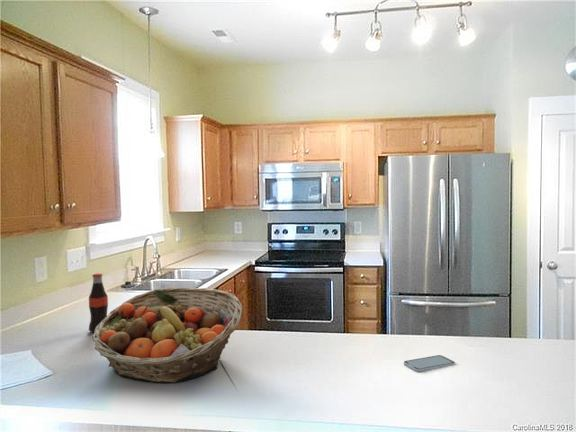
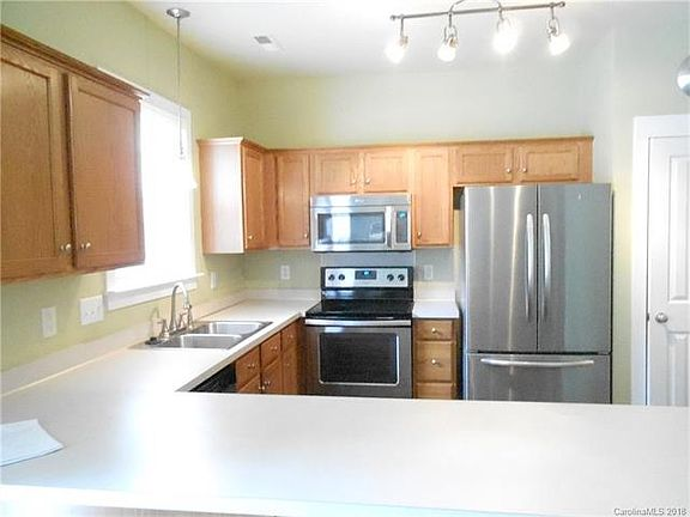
- fruit basket (169, 330)
- smartphone (429, 363)
- bottle (98, 302)
